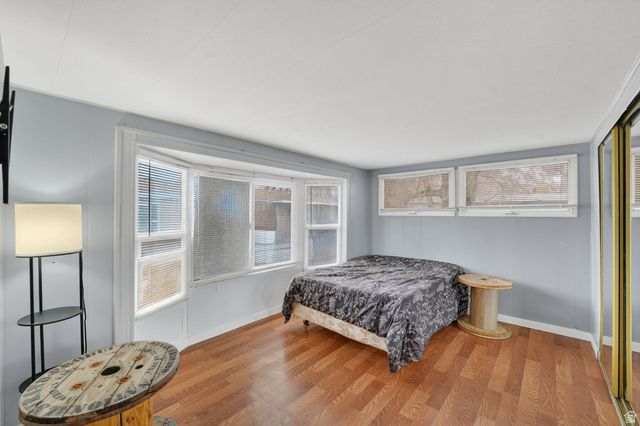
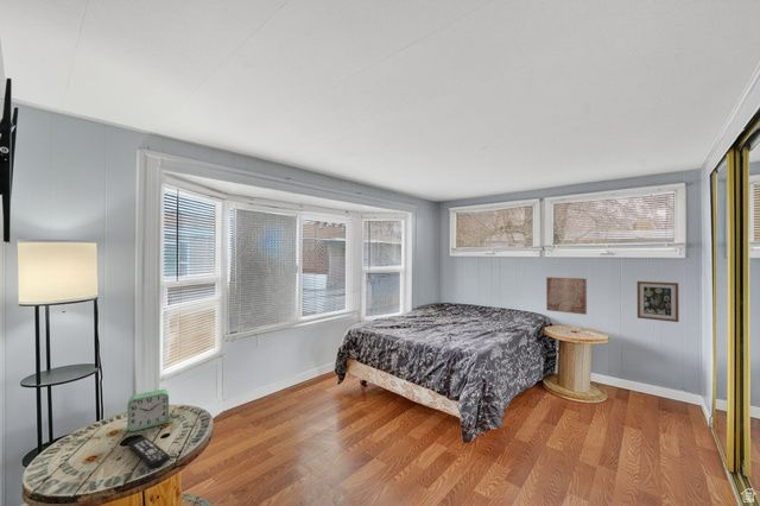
+ wall art (565, 295)
+ alarm clock (148, 409)
+ wall art (657, 301)
+ remote control (147, 451)
